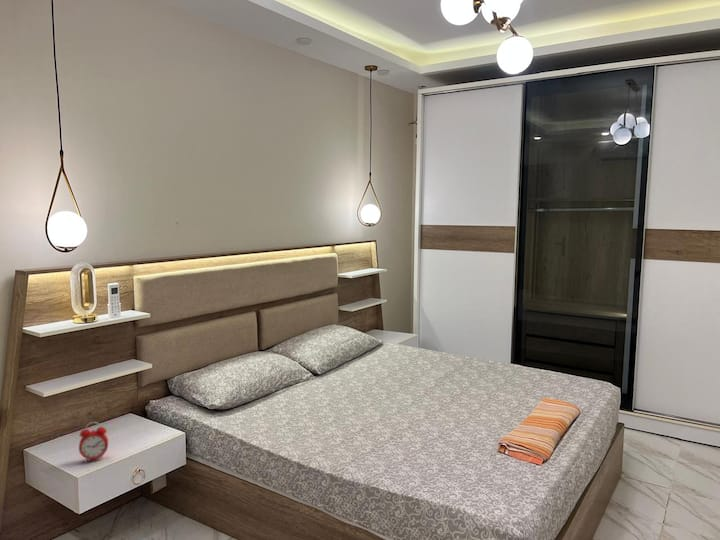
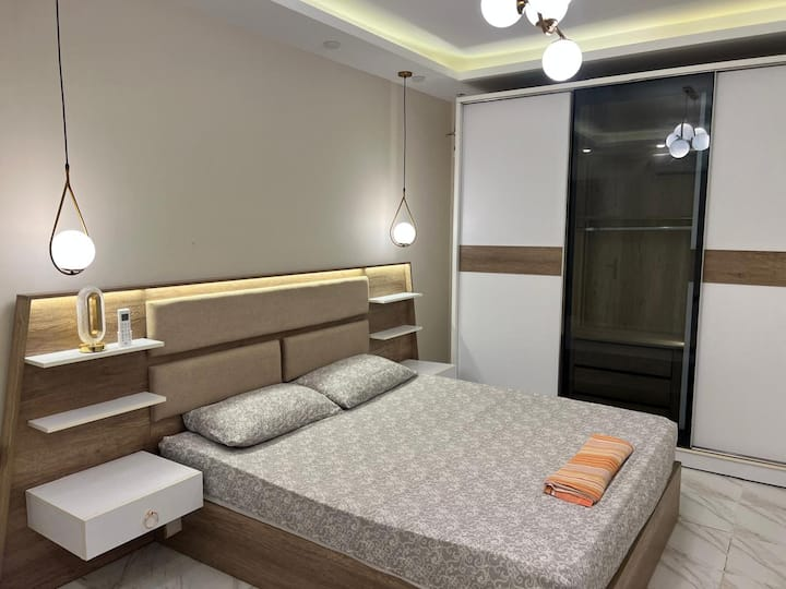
- alarm clock (93, 440)
